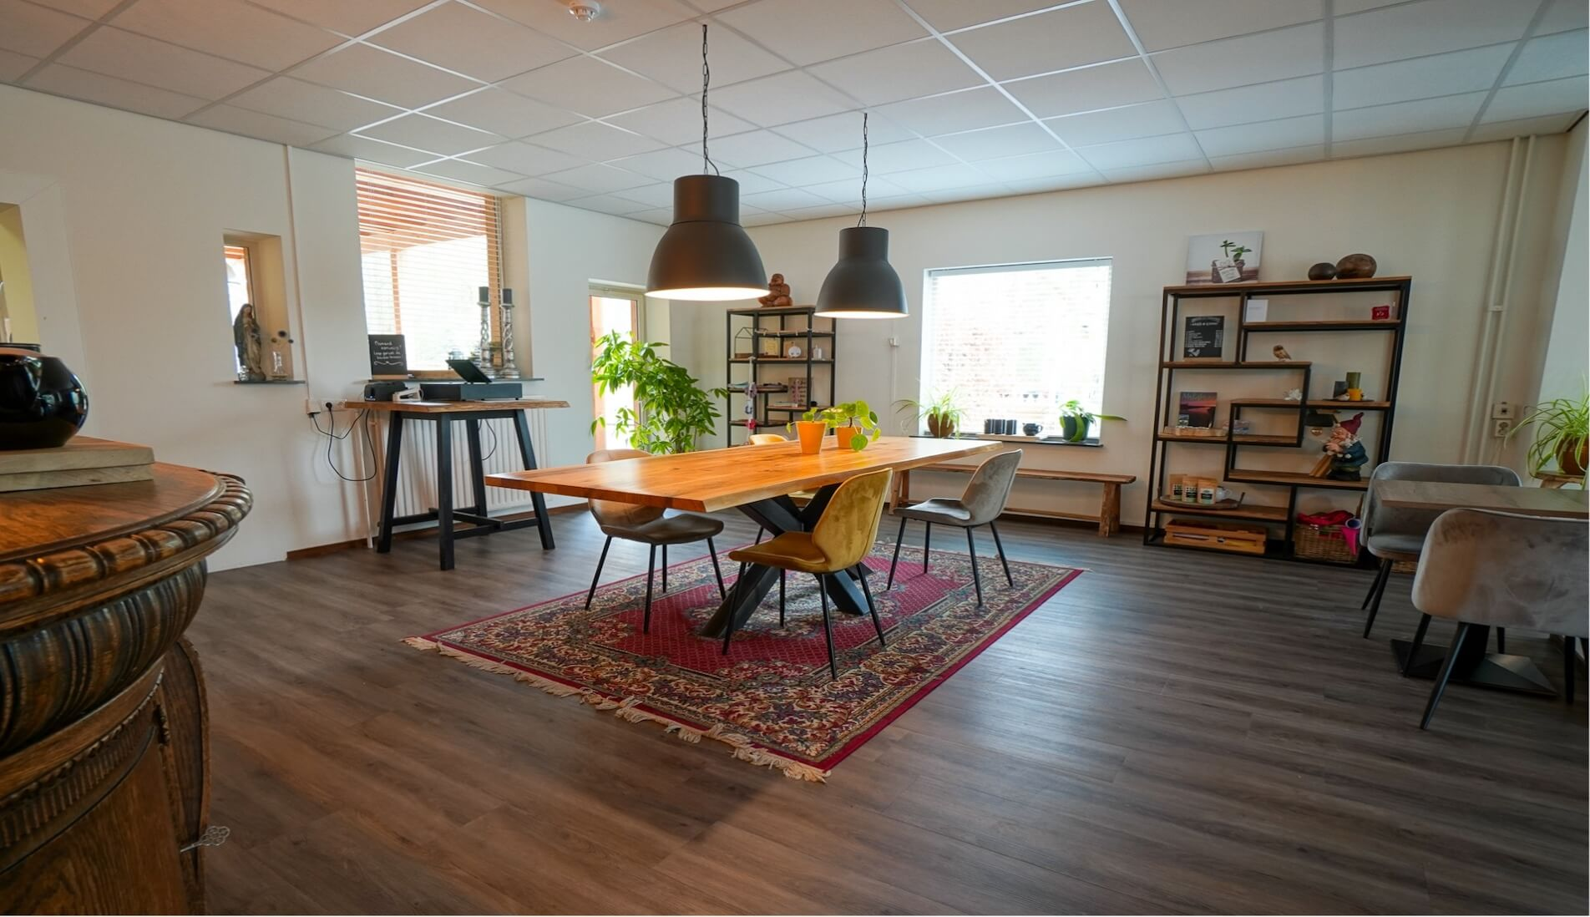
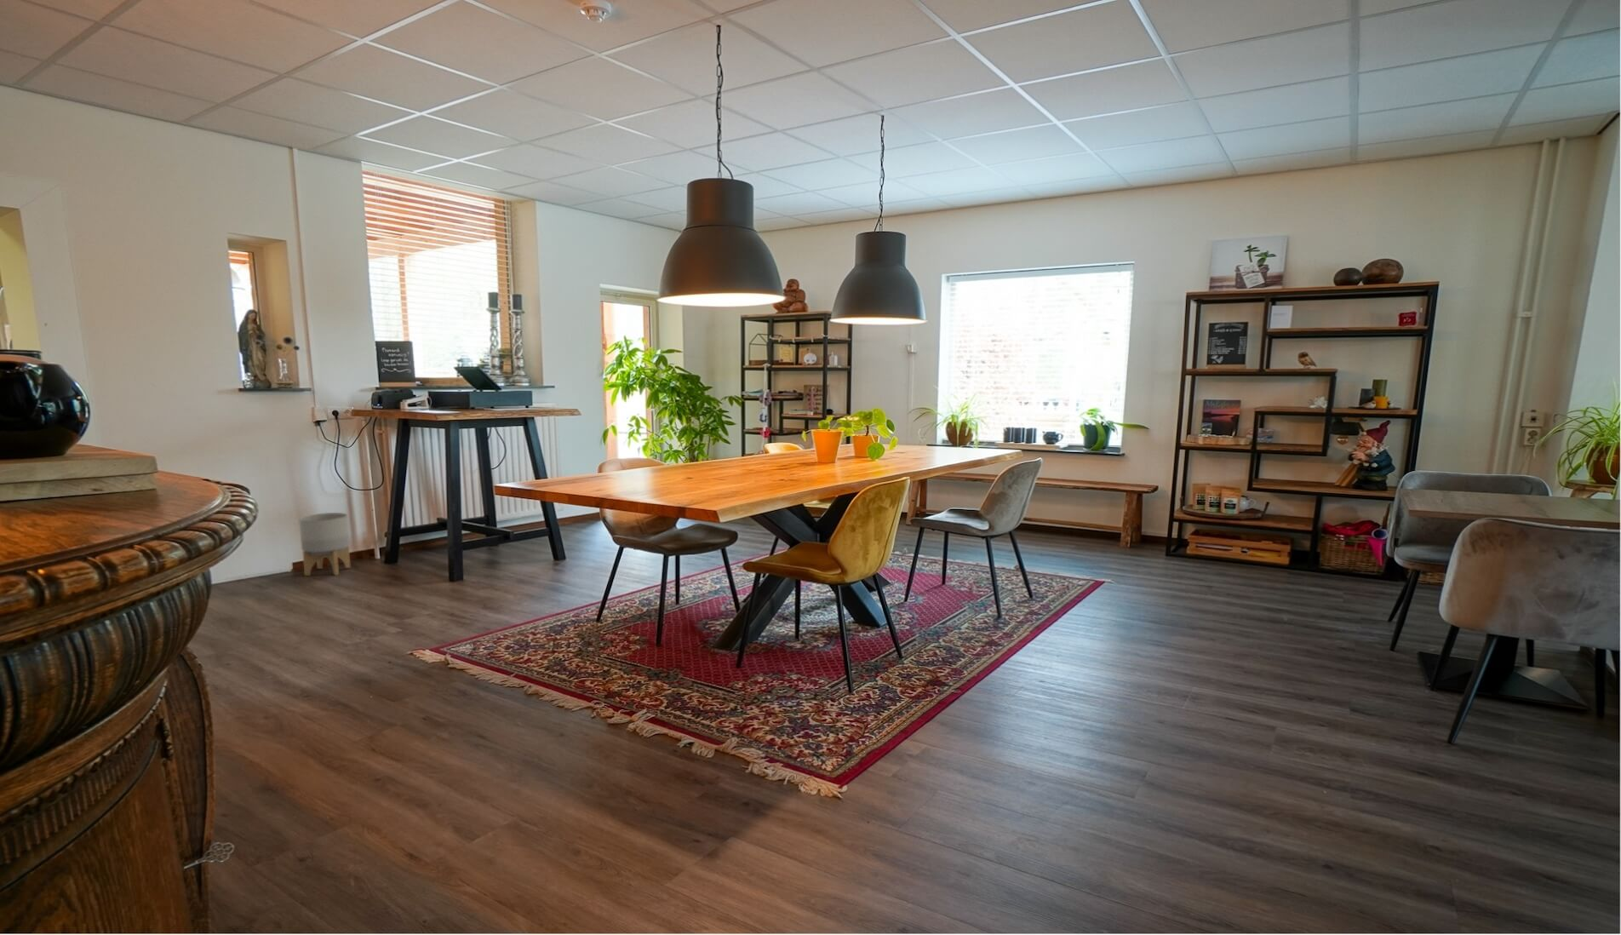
+ planter (325, 544)
